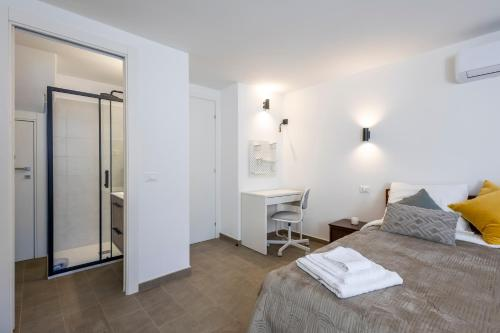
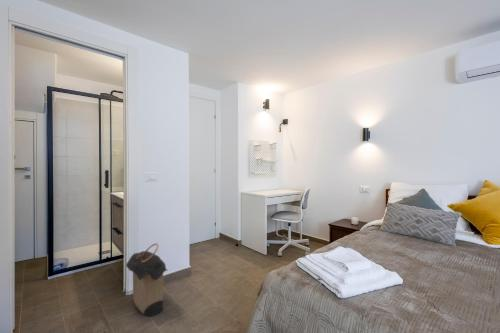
+ laundry hamper (146, 274)
